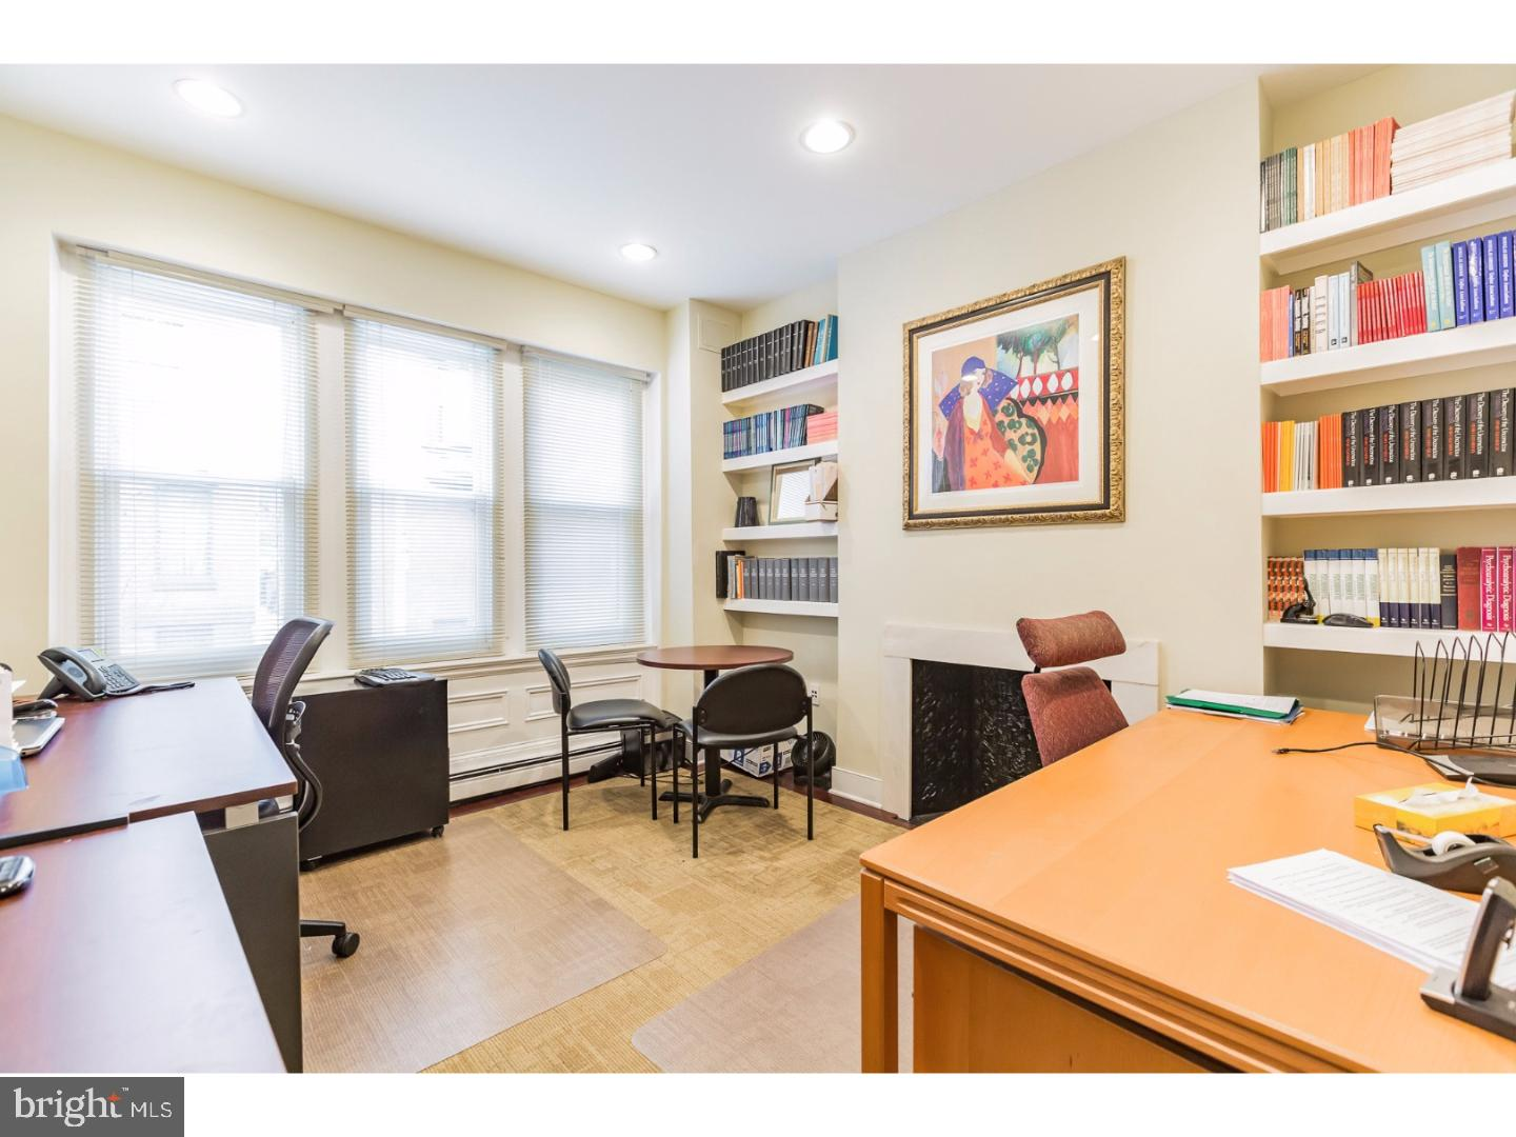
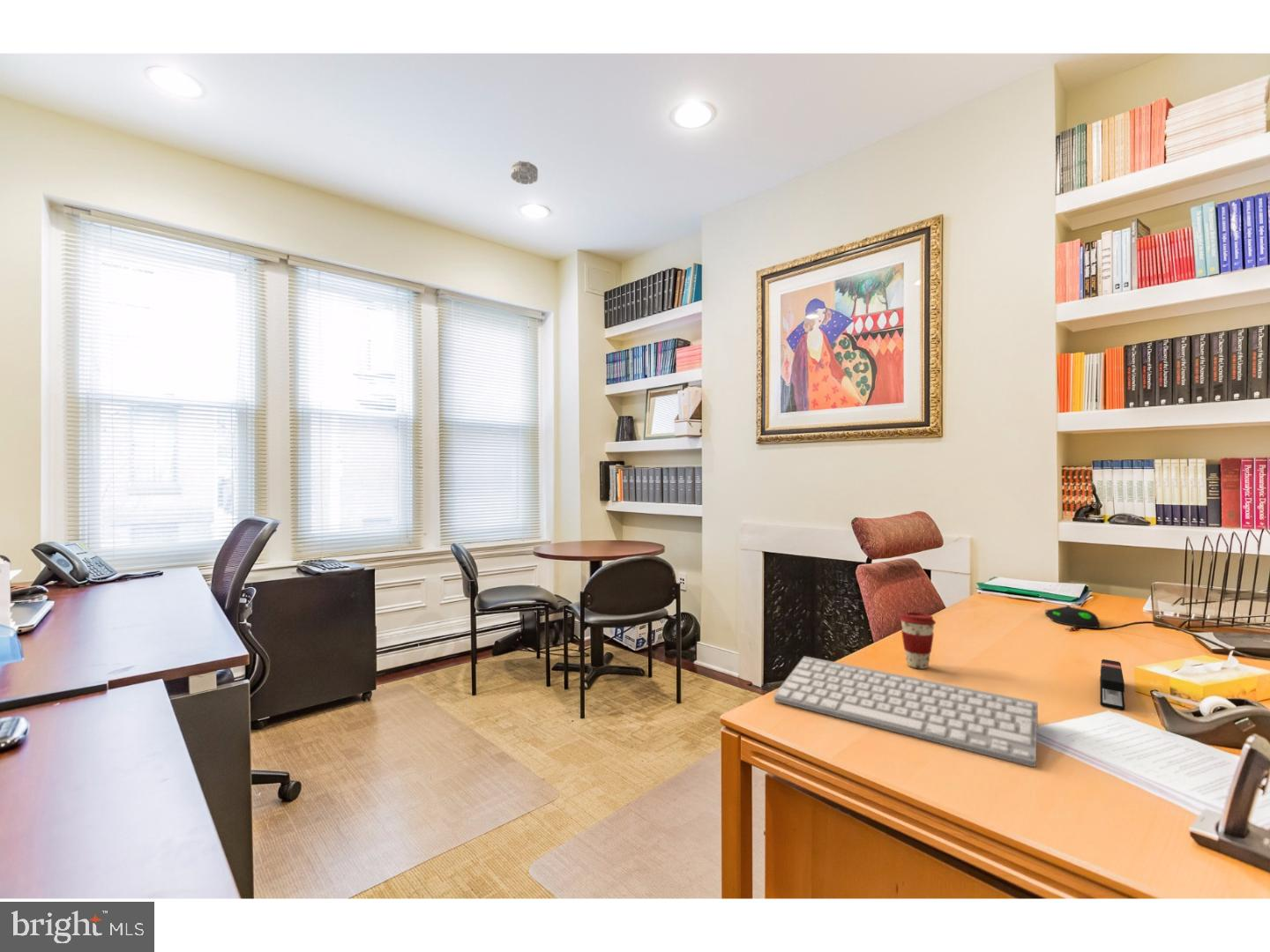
+ coffee cup (917, 640)
+ computer keyboard (899, 699)
+ computer mouse (1071, 614)
+ stapler (1111, 680)
+ smoke detector (524, 172)
